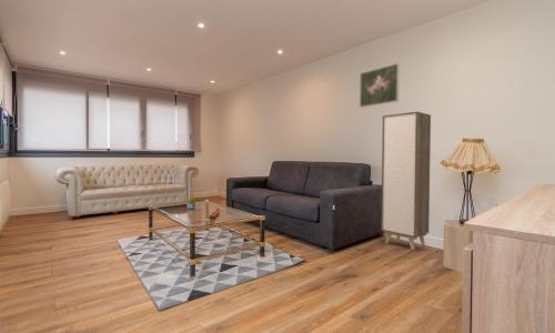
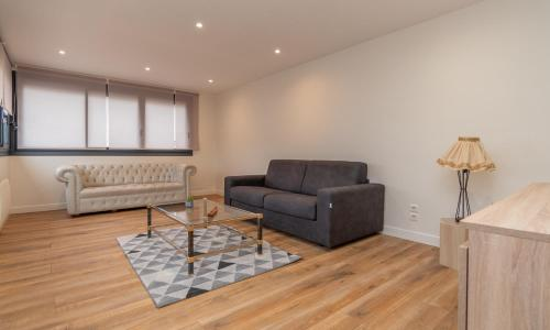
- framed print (377, 87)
- cabinet (405, 180)
